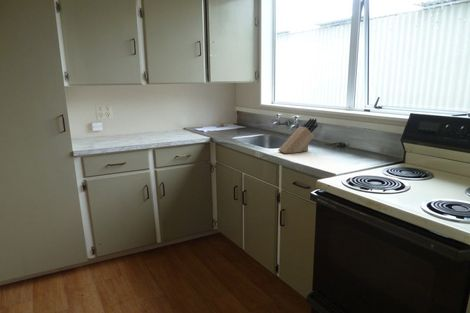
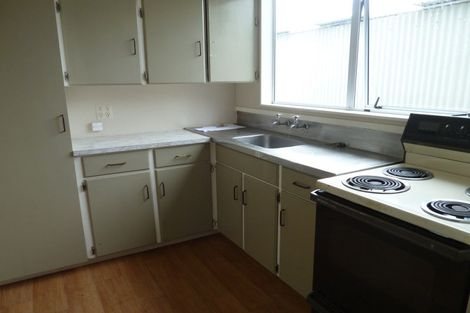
- knife block (298, 135)
